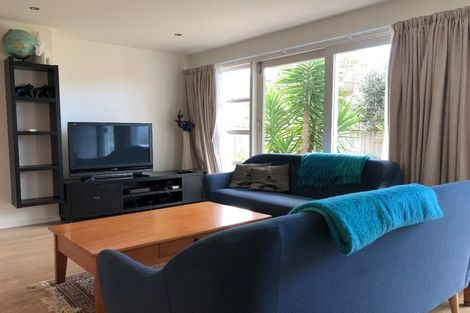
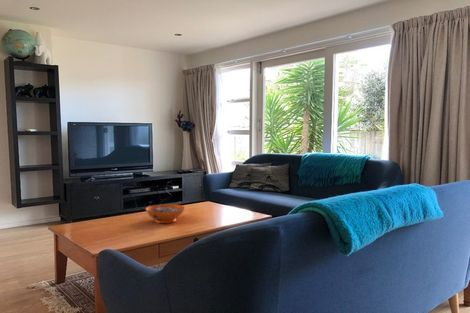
+ decorative bowl (165, 214)
